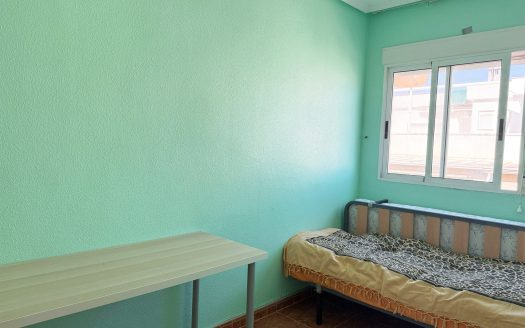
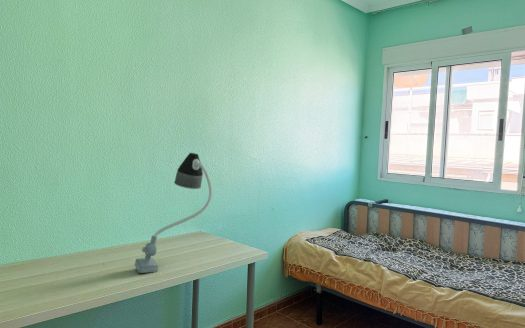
+ desk lamp (179, 220)
